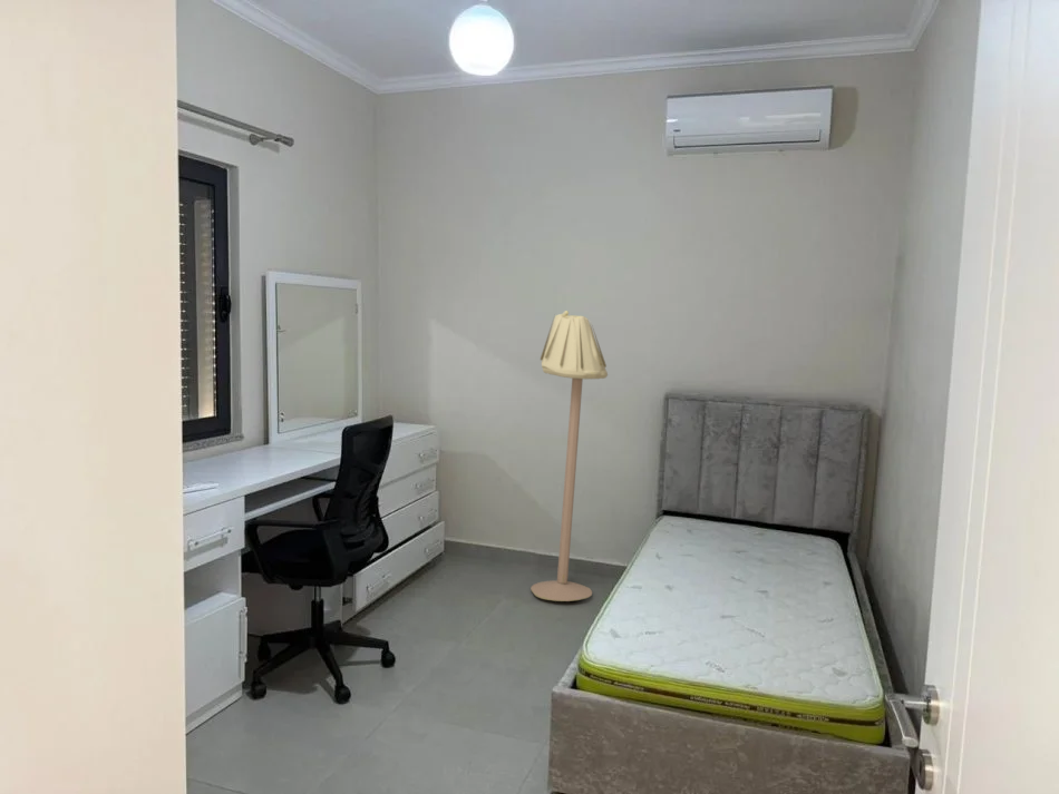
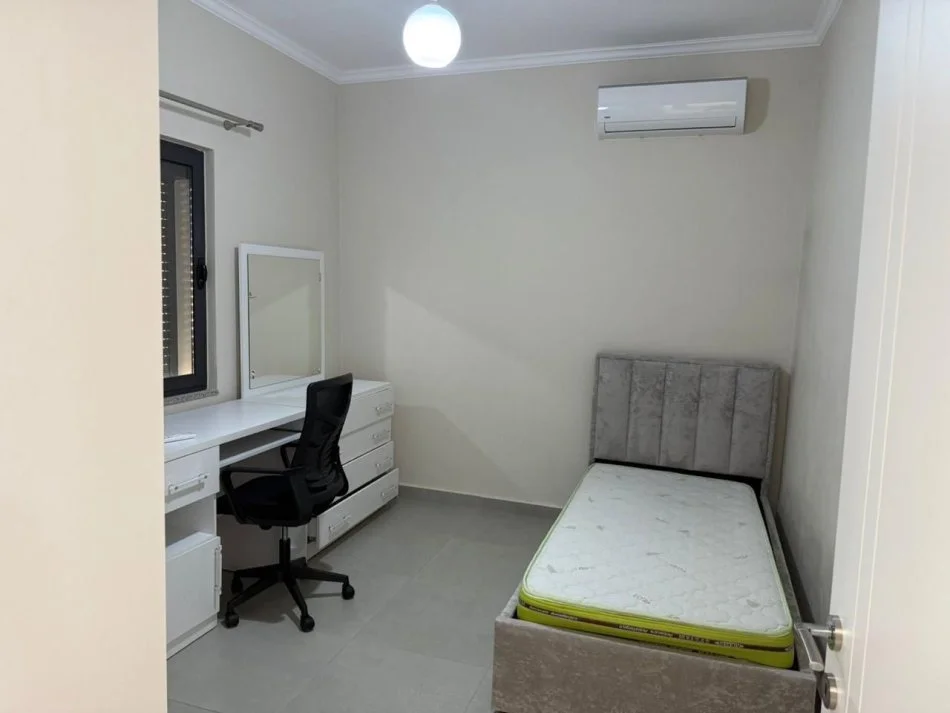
- floor lamp (570, 451)
